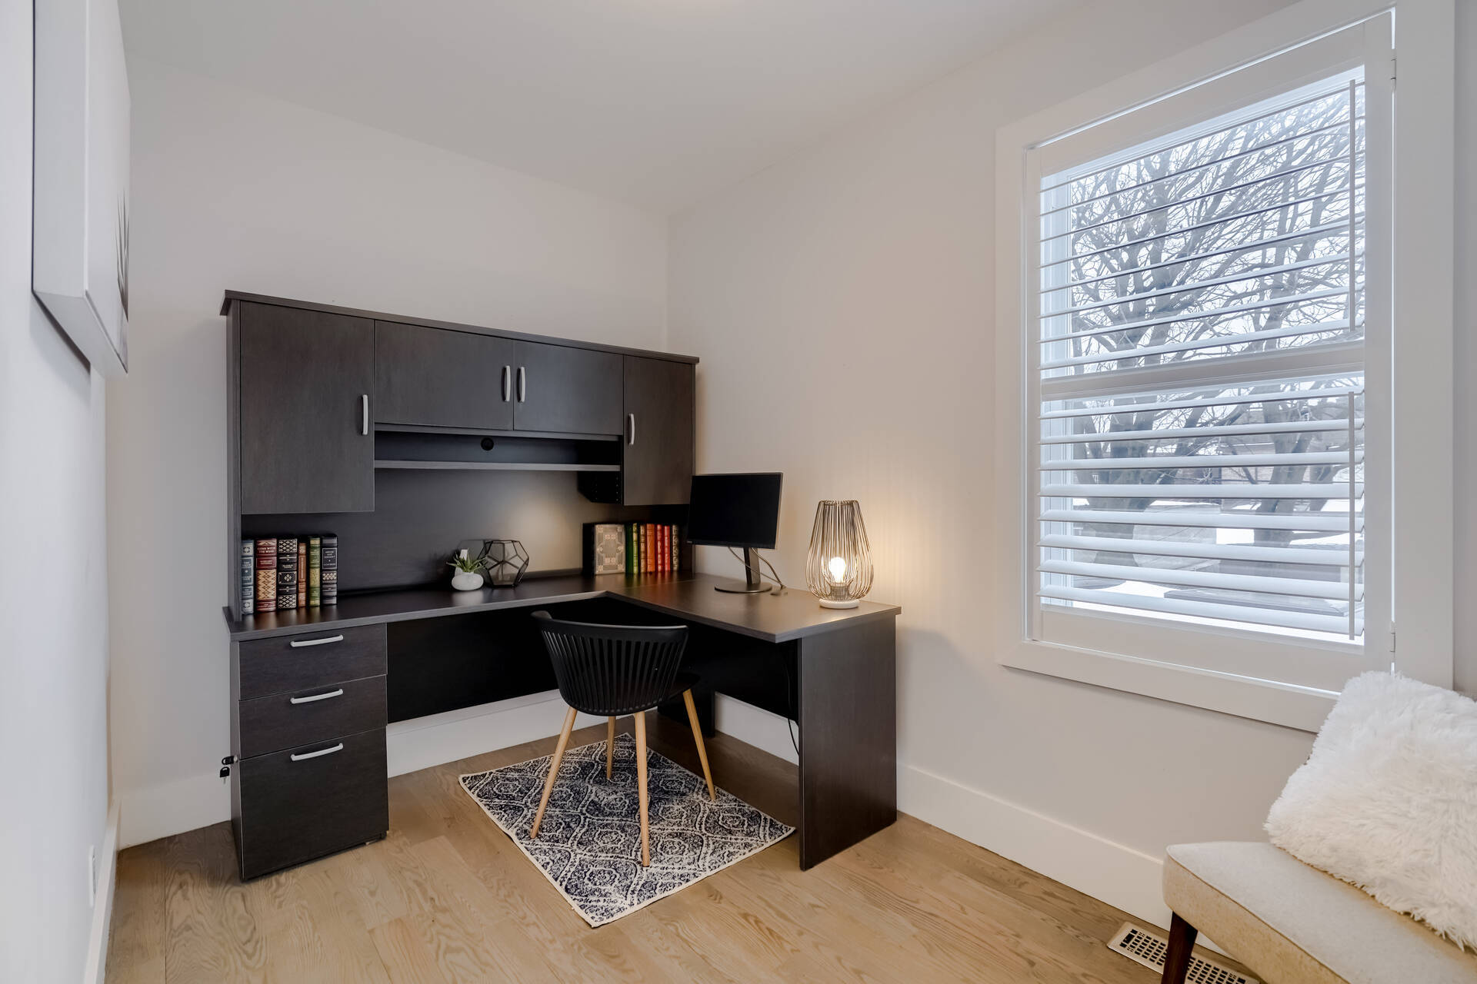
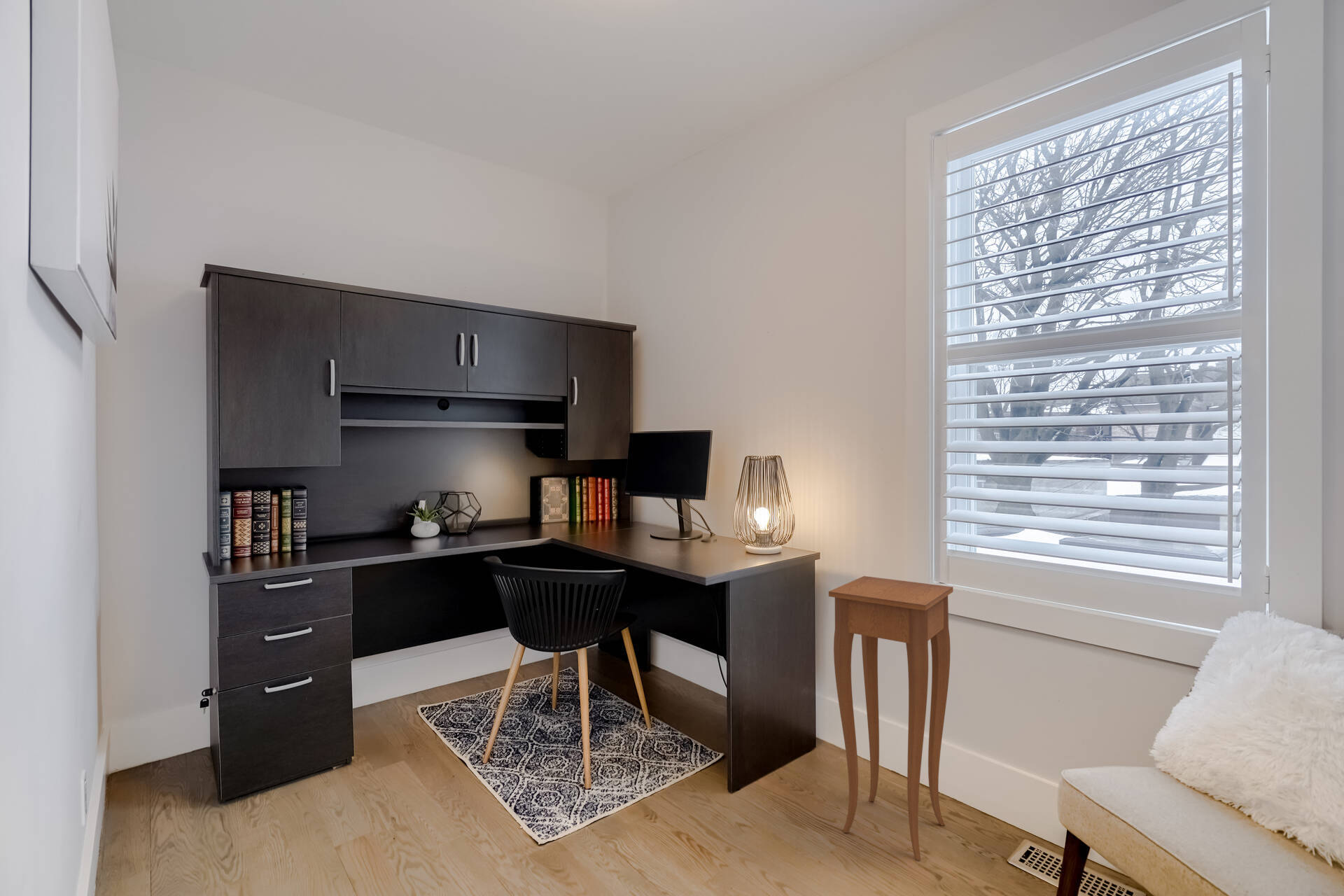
+ side table (878, 708)
